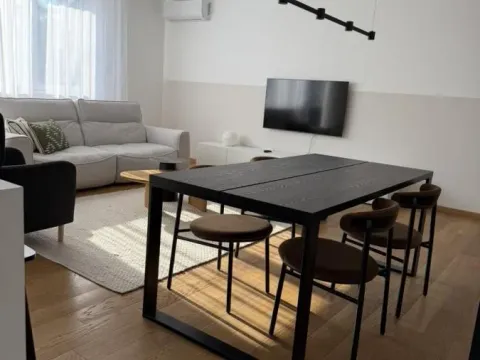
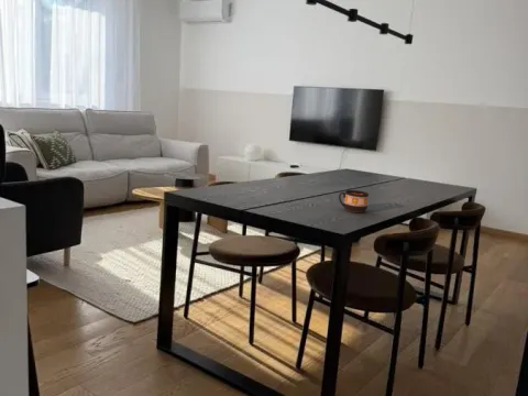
+ cup (354, 200)
